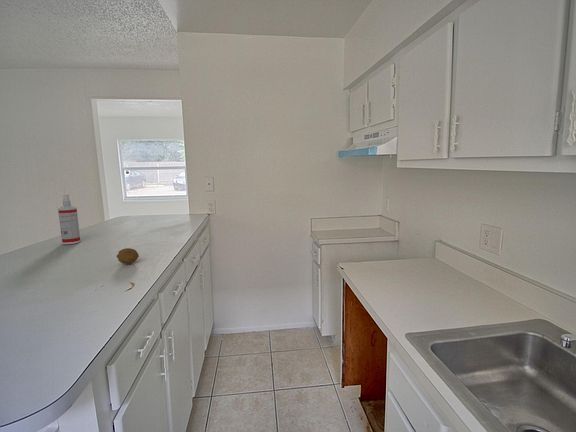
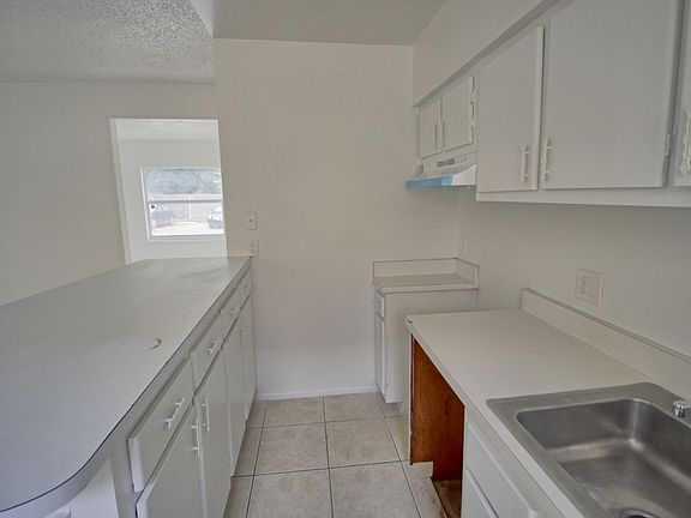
- fruit (127, 255)
- spray bottle (68, 218)
